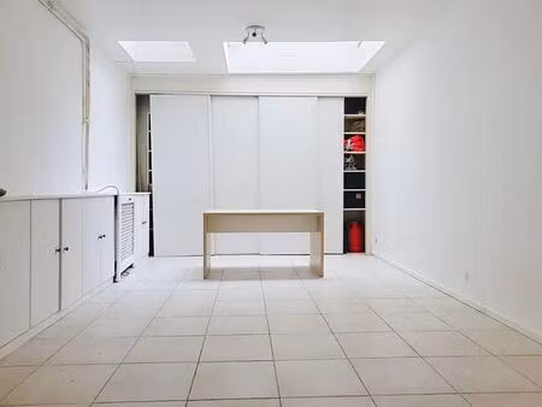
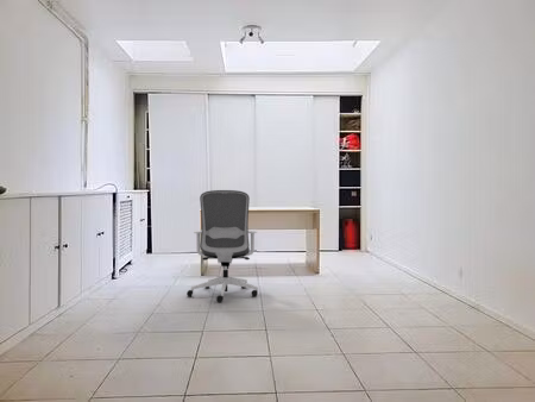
+ office chair (222, 241)
